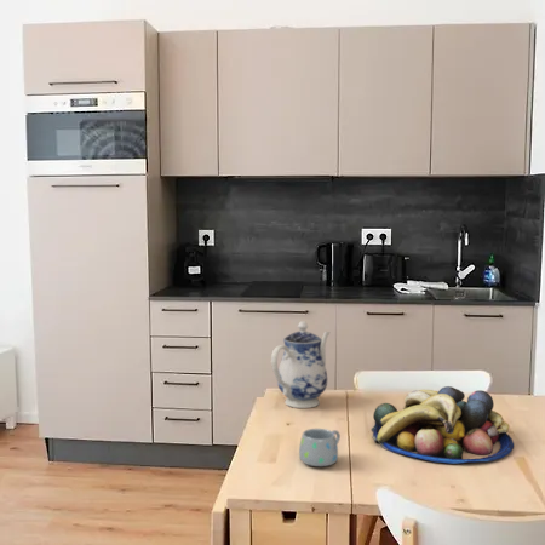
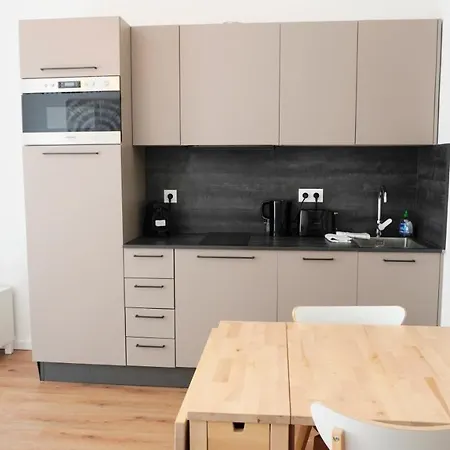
- teapot (302, 362)
- mug (322, 446)
- fruit bowl (442, 414)
